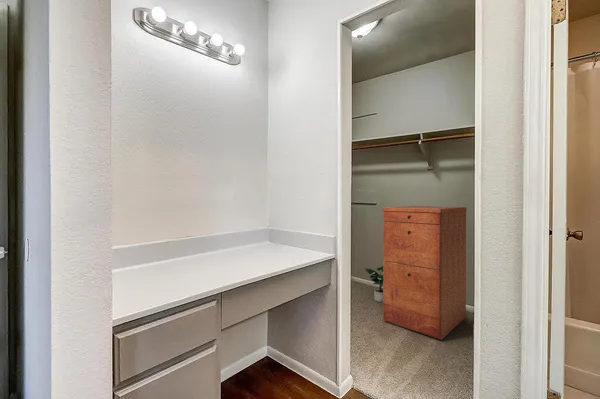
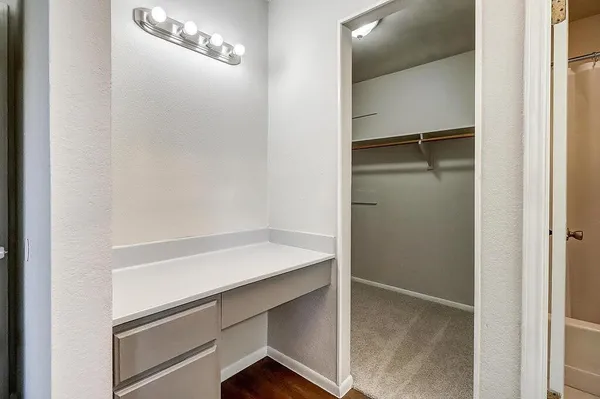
- filing cabinet (425, 263)
- potted plant (381, 284)
